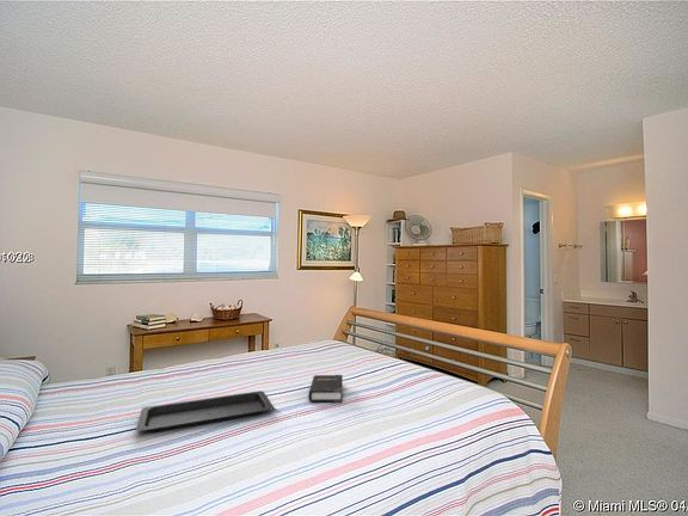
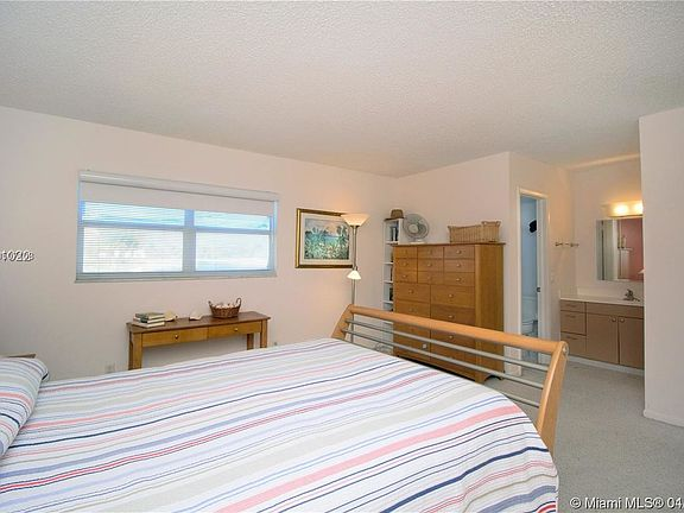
- serving tray (208, 411)
- hardback book (326, 387)
